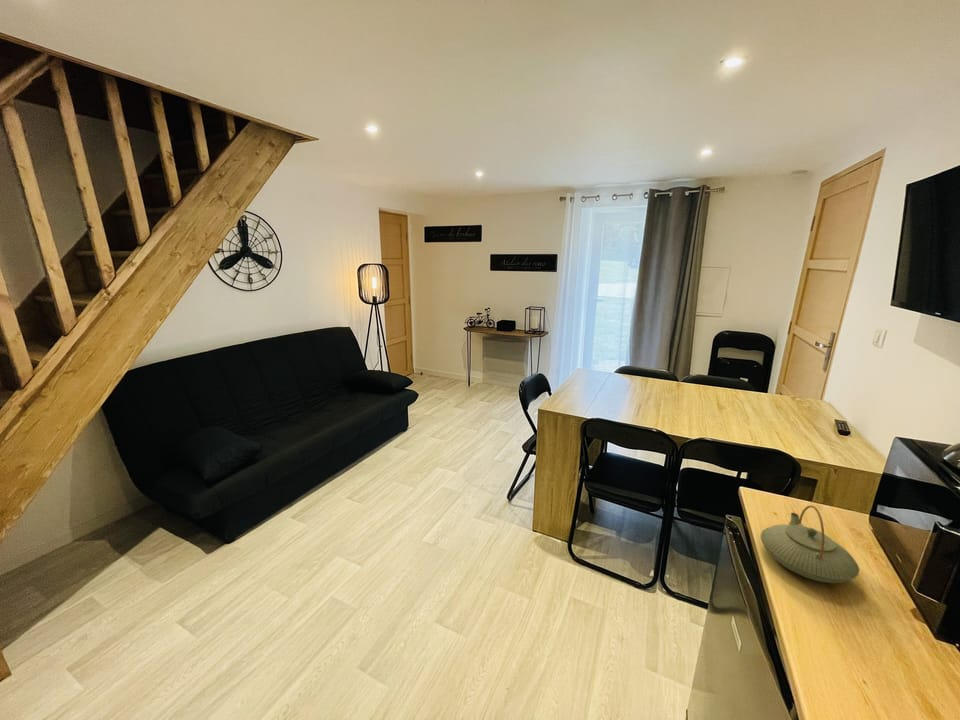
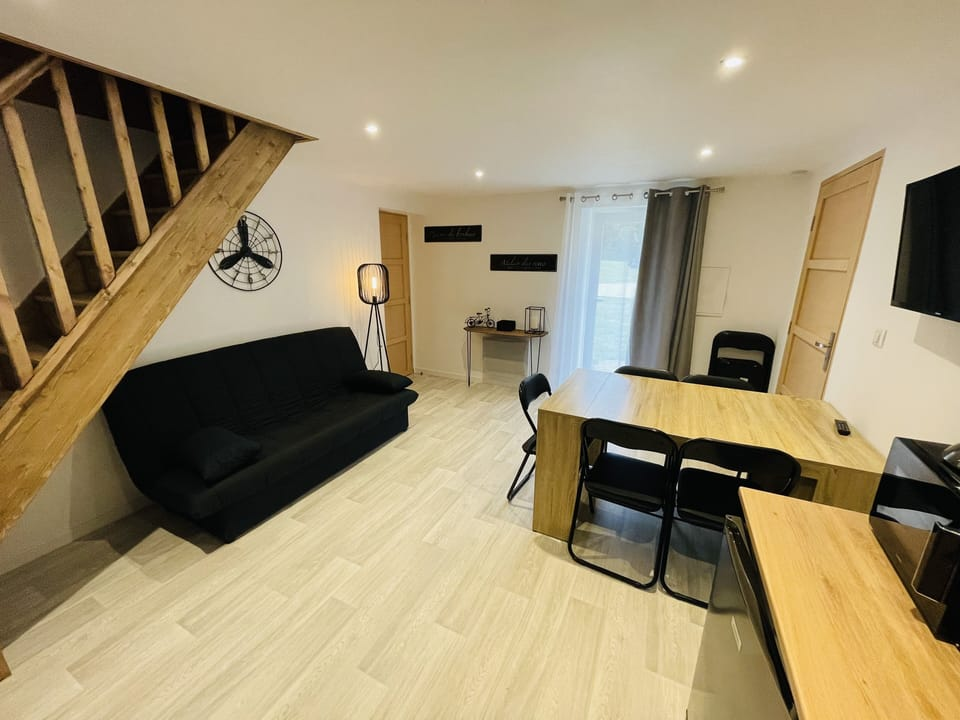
- teapot (808, 533)
